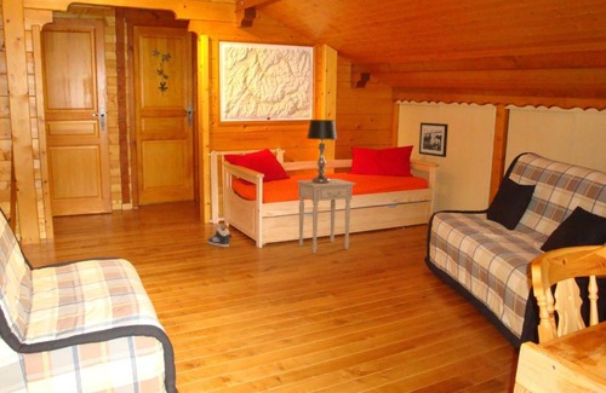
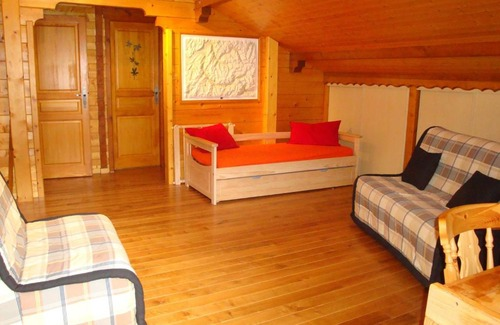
- sneaker (218, 233)
- nightstand (331, 214)
- table lamp (321, 151)
- picture frame (433, 139)
